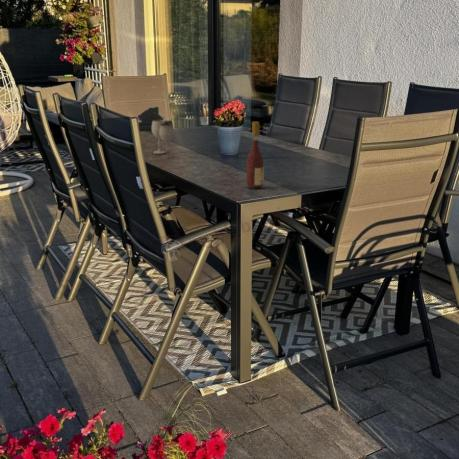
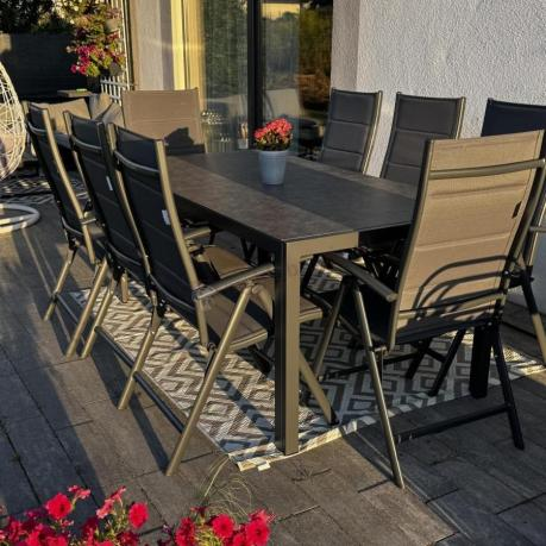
- wine bottle (255, 155)
- wineglass (162, 138)
